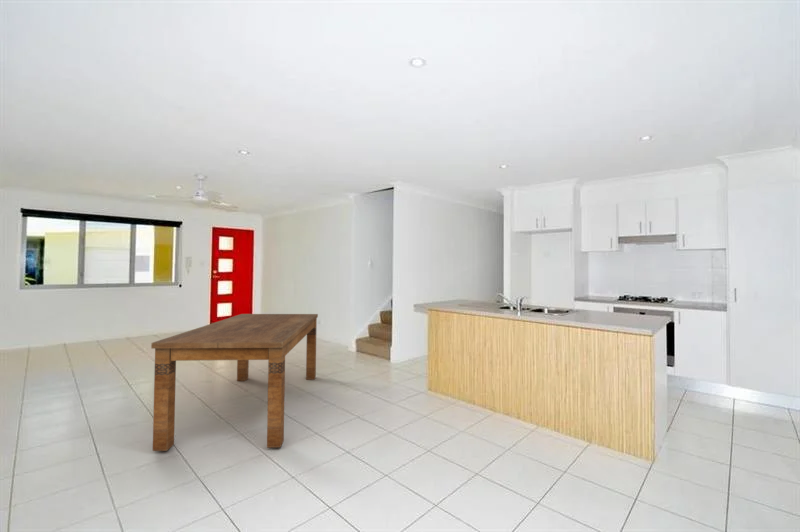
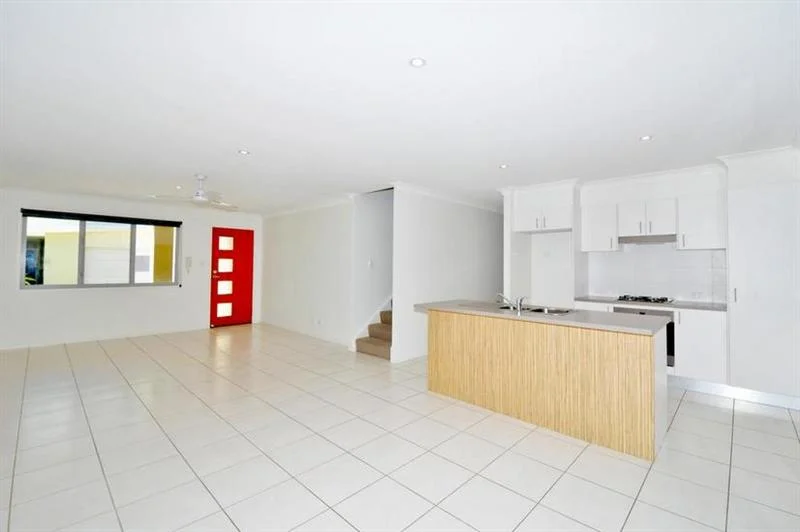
- dining table (256, 359)
